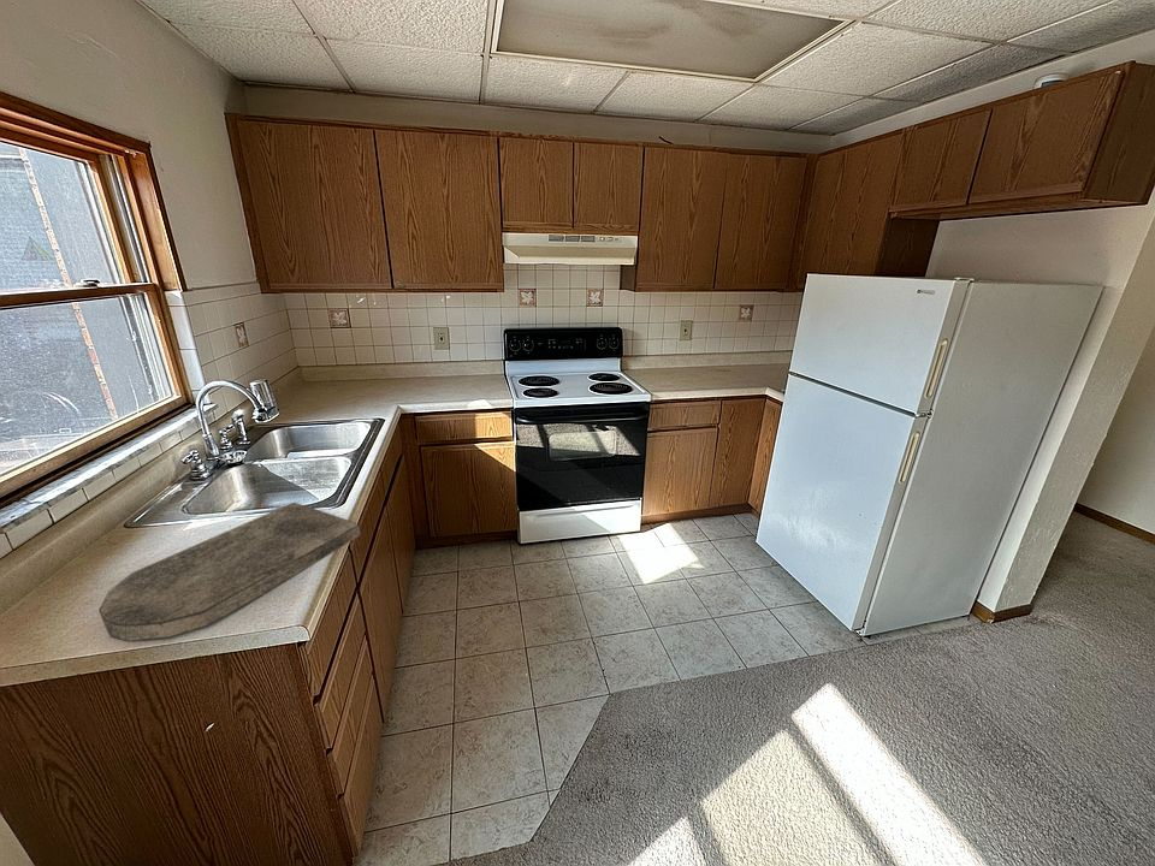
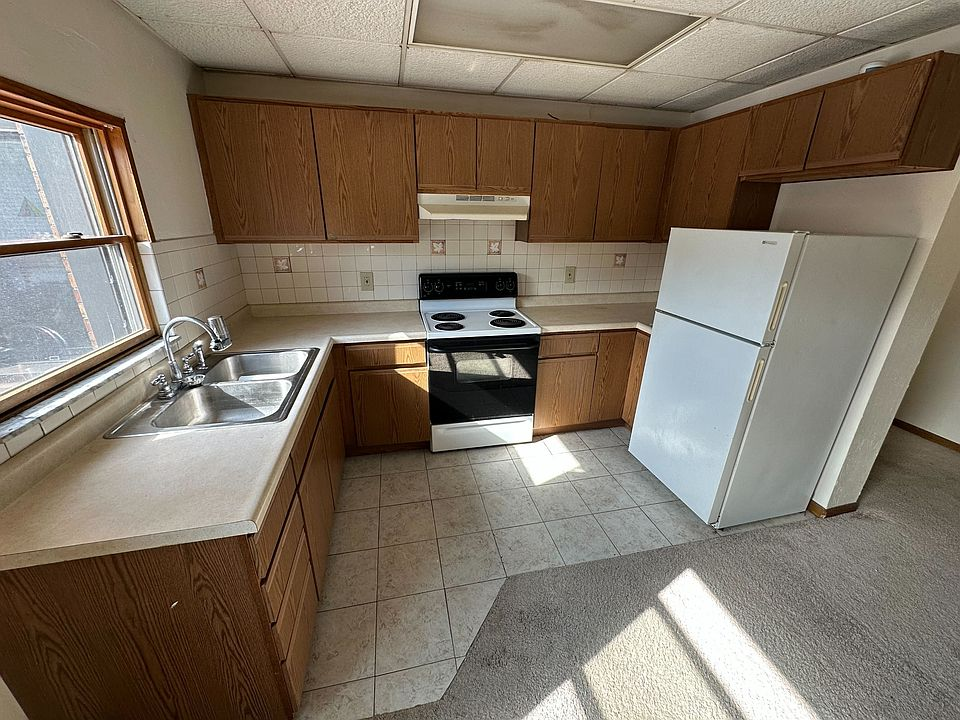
- cutting board (236, 563)
